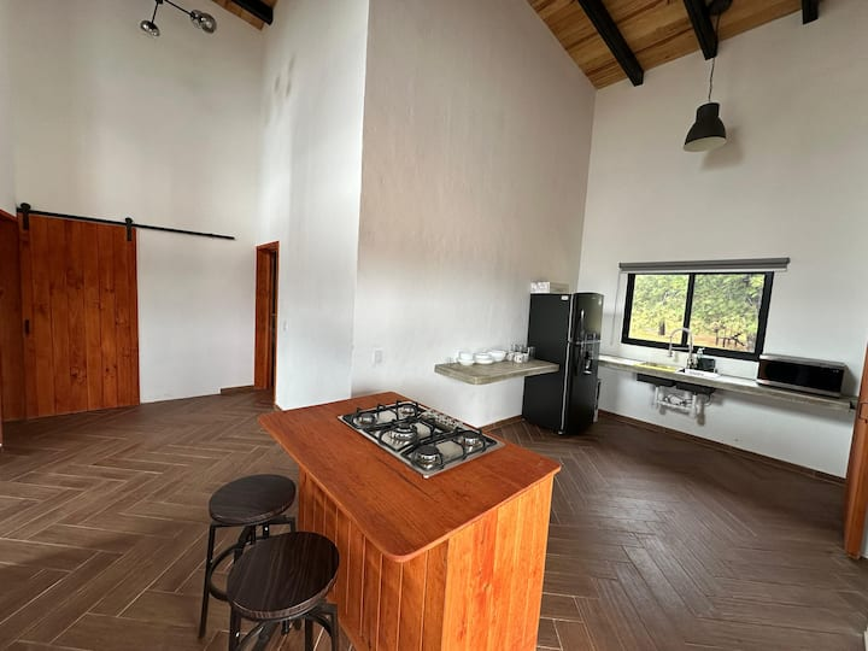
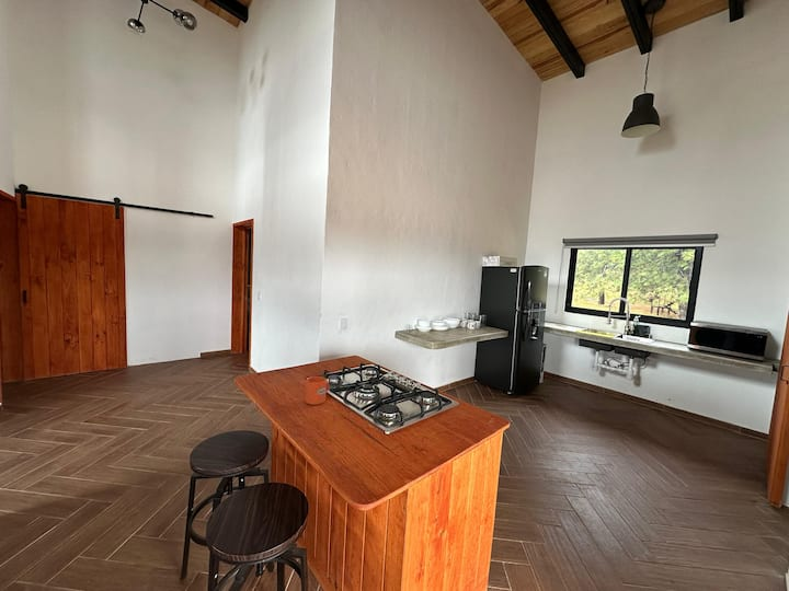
+ mug (318, 389)
